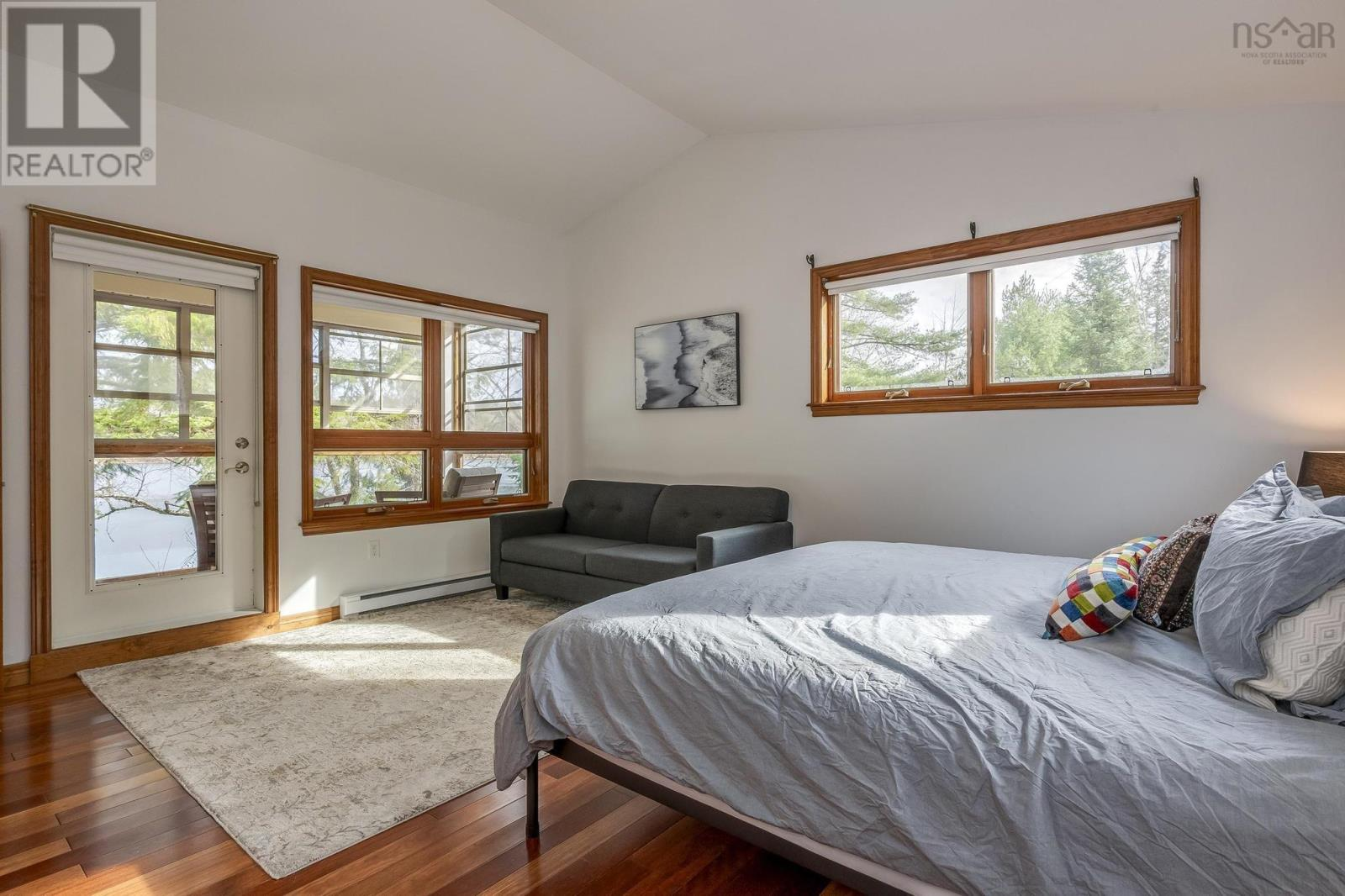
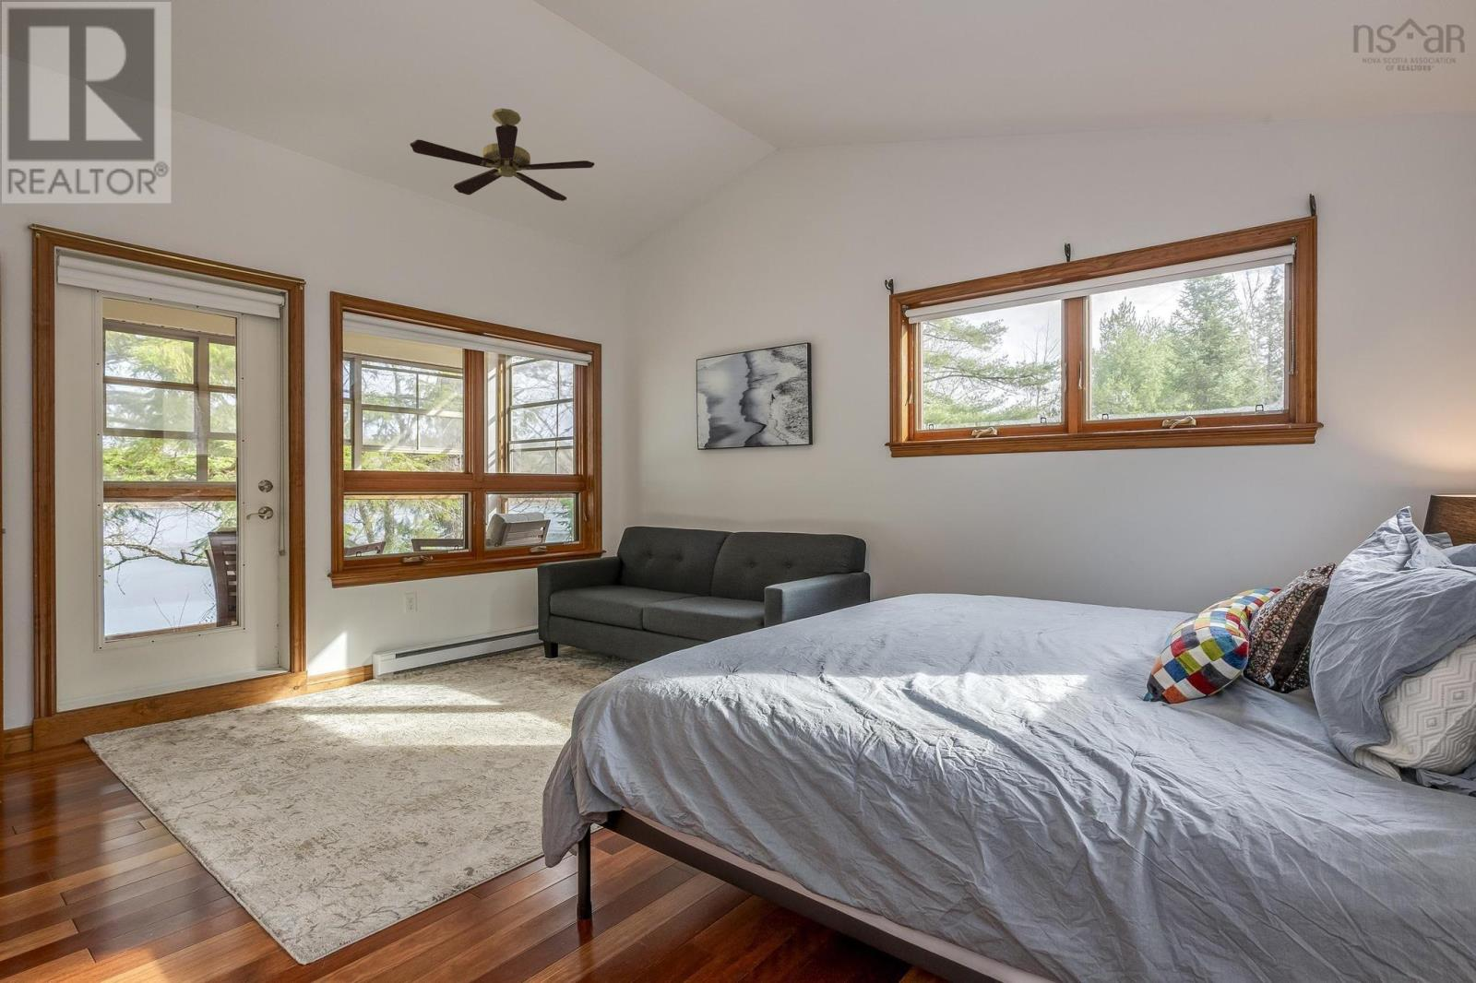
+ ceiling fan (505, 142)
